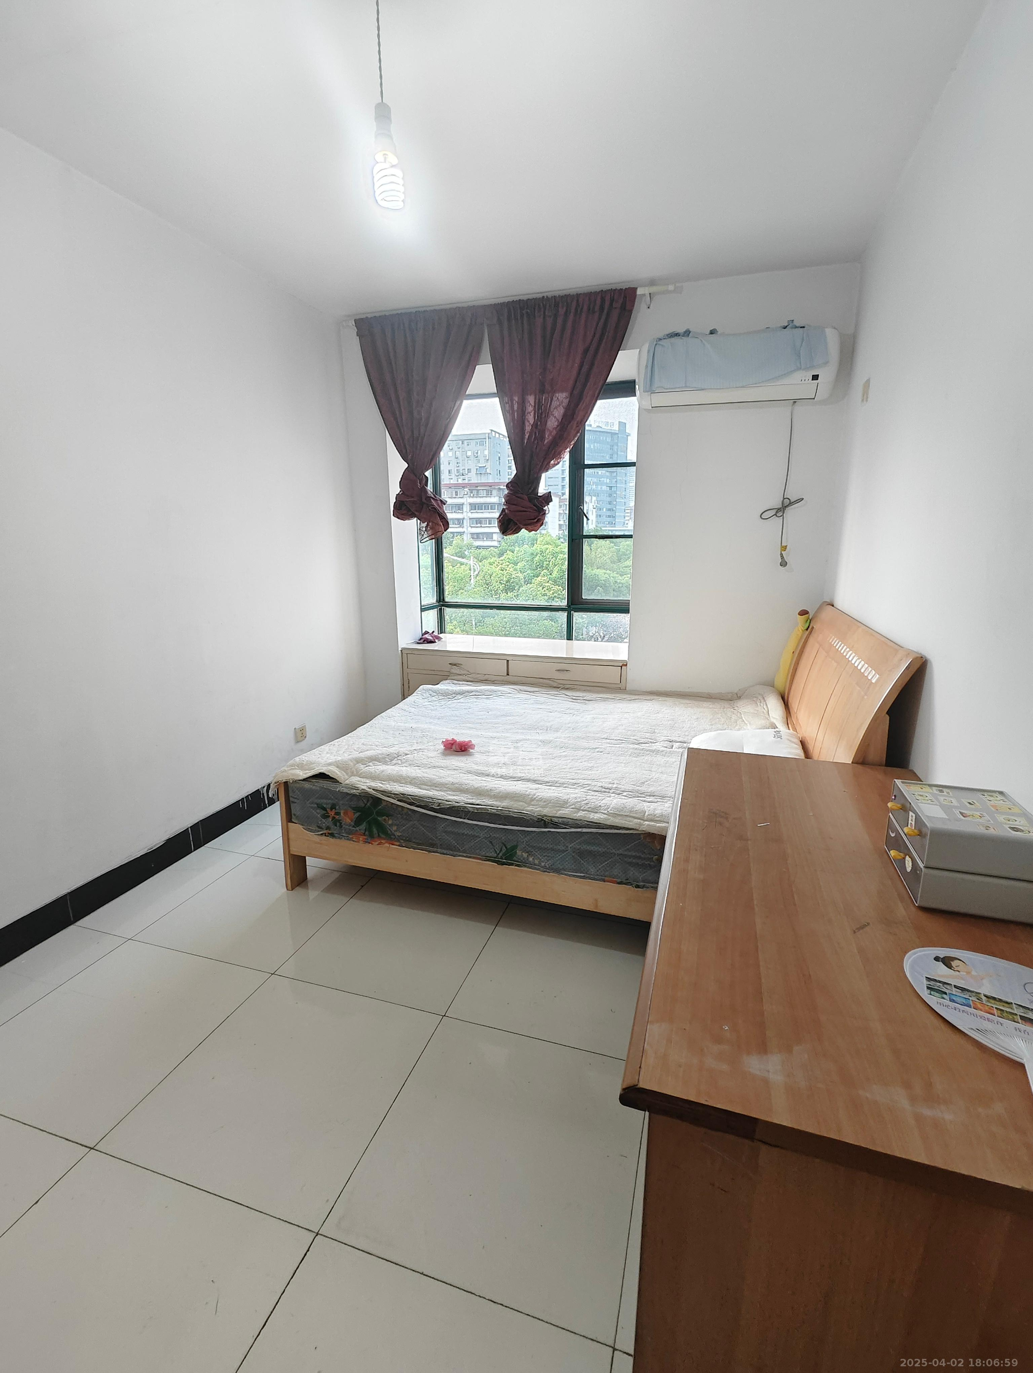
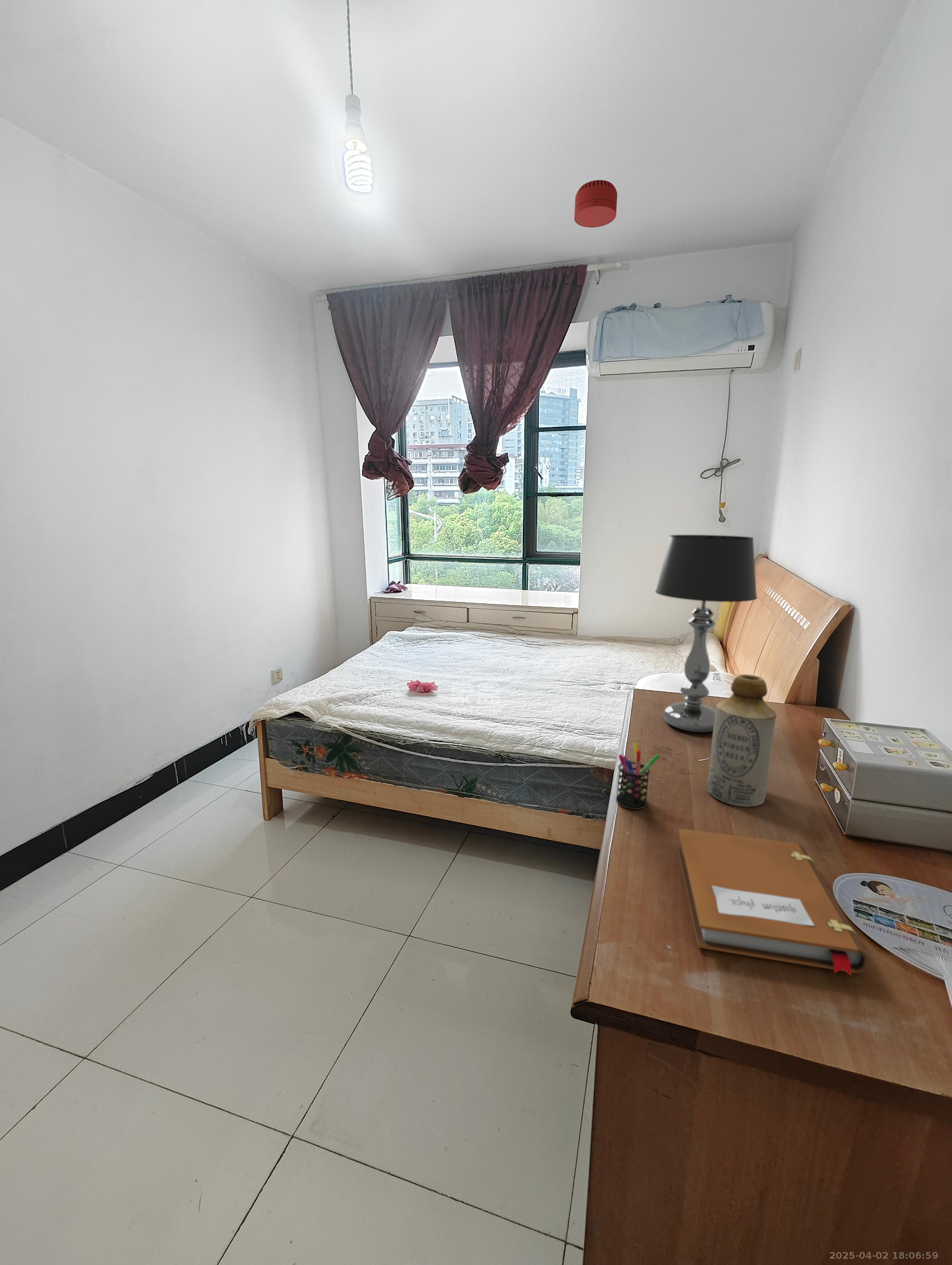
+ notebook (759, 893)
+ bottle (742, 736)
+ table lamp (700, 633)
+ pen holder (637, 774)
+ smoke detector (596, 203)
